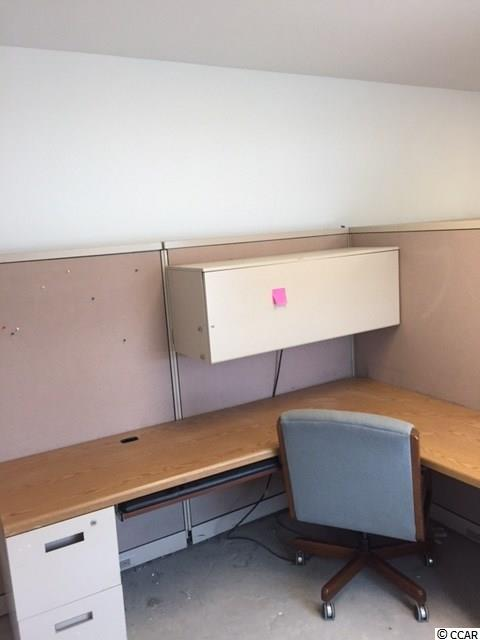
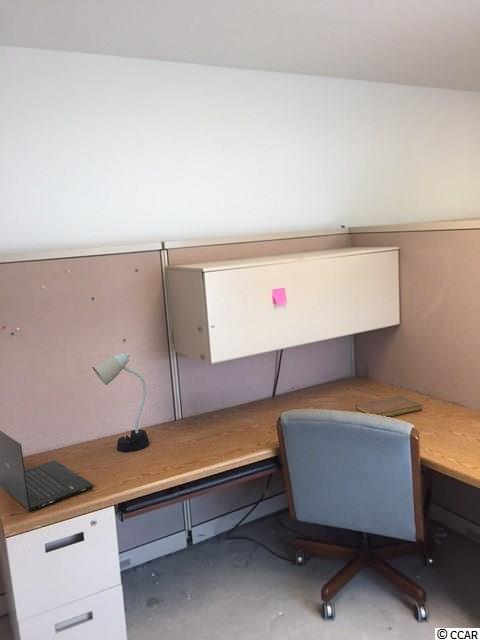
+ laptop (43, 463)
+ notebook (388, 406)
+ desk lamp (140, 406)
